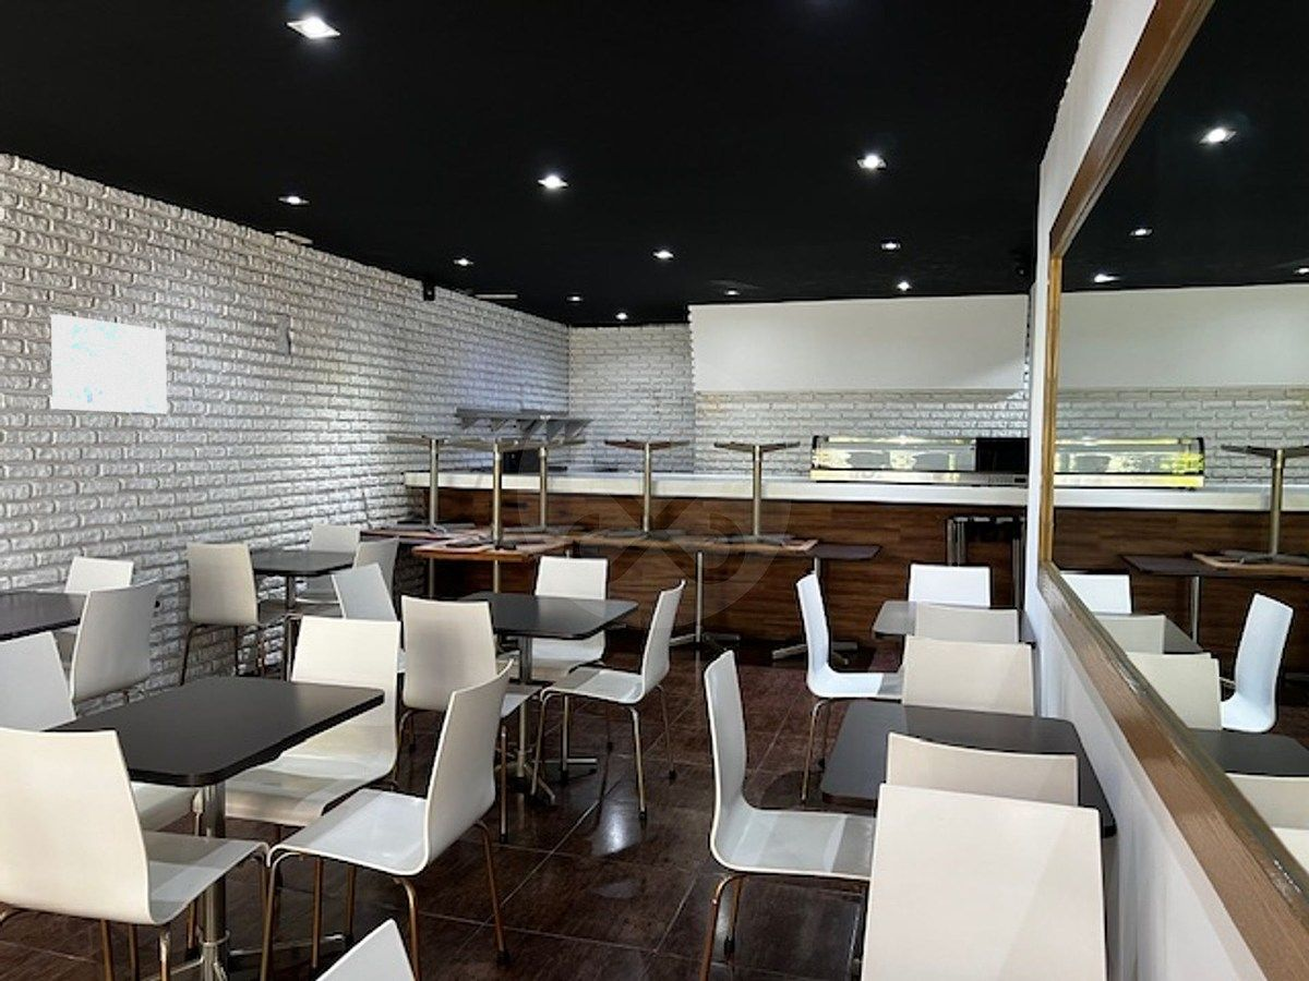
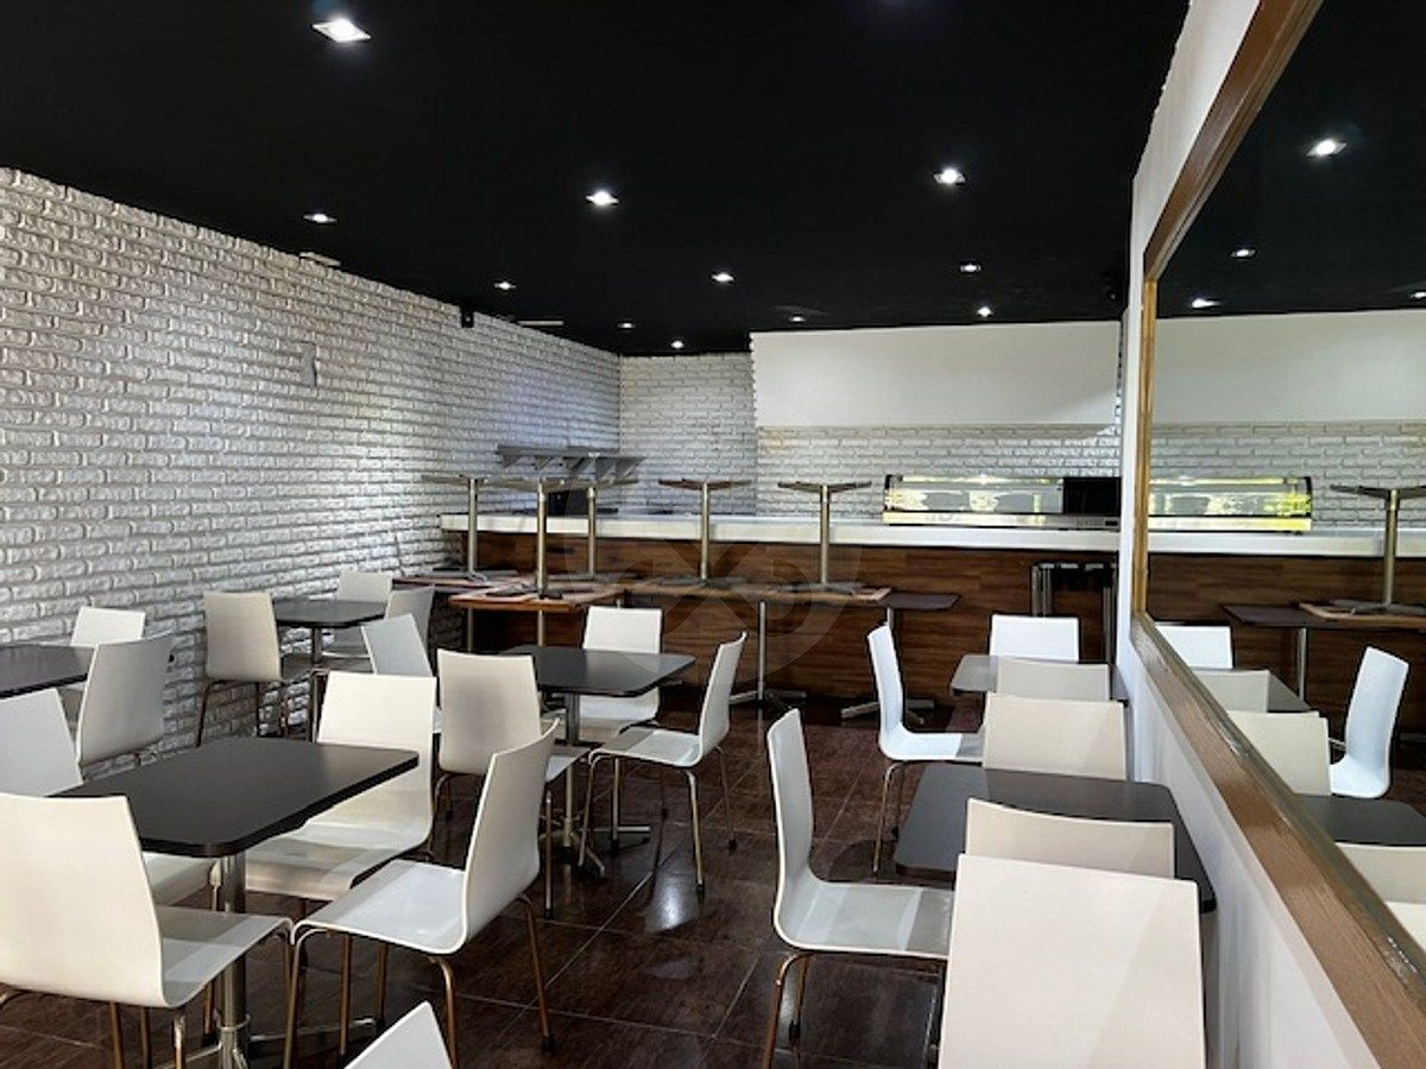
- wall art (111, 366)
